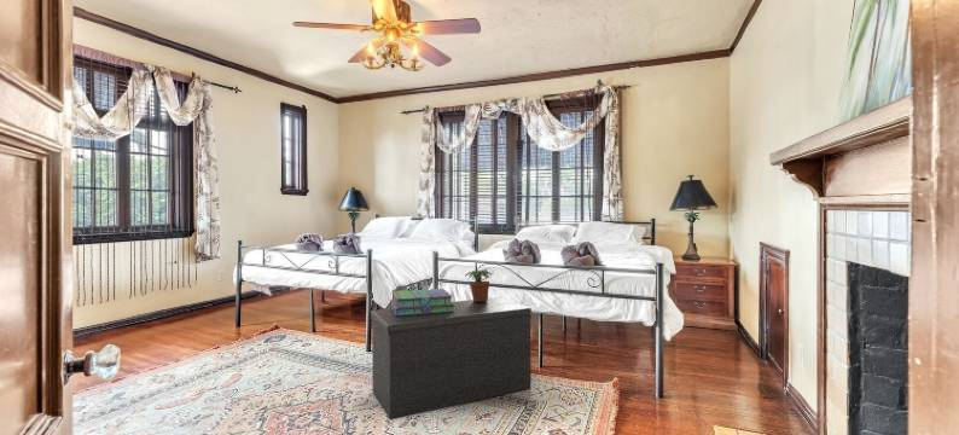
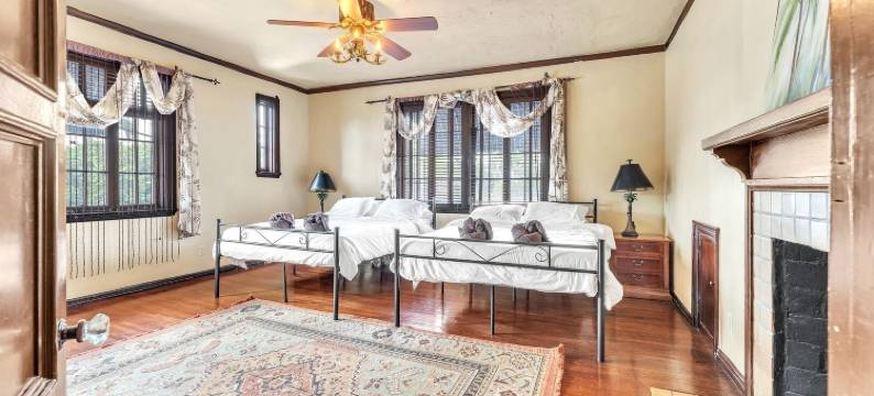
- stack of books (420, 300)
- bench (452, 349)
- potted plant (480, 286)
